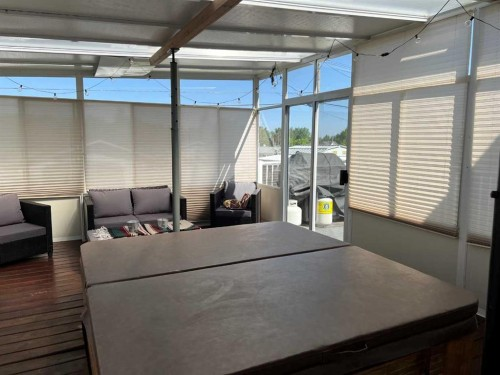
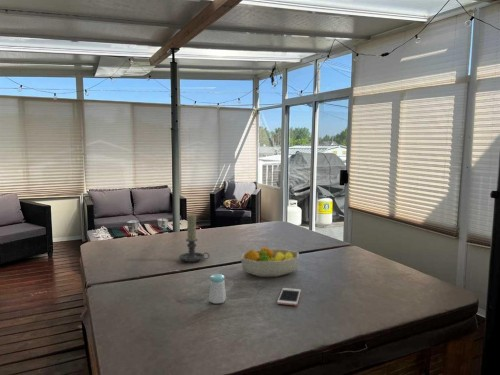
+ cell phone (289, 296)
+ candle holder (194, 237)
+ fruit bowl (270, 259)
+ salt shaker (217, 288)
